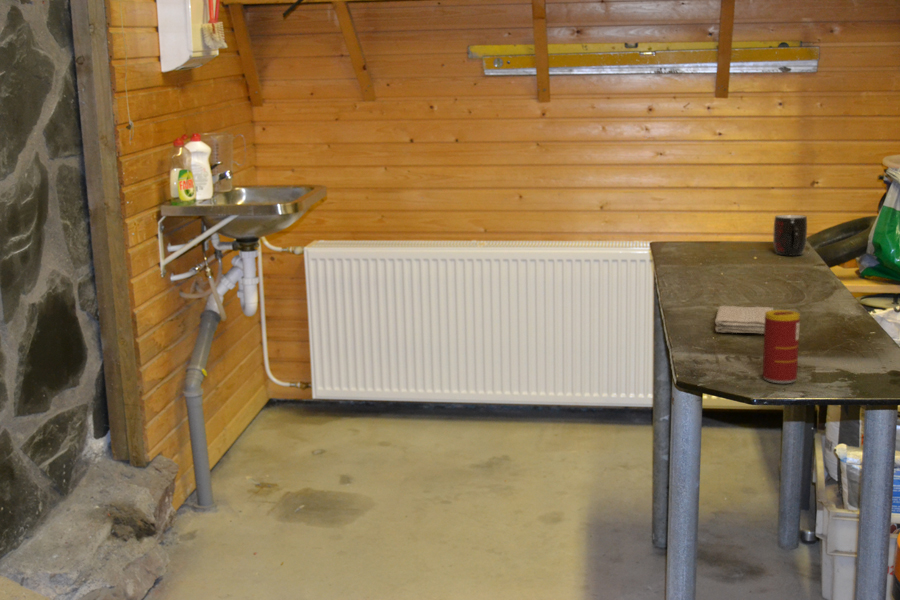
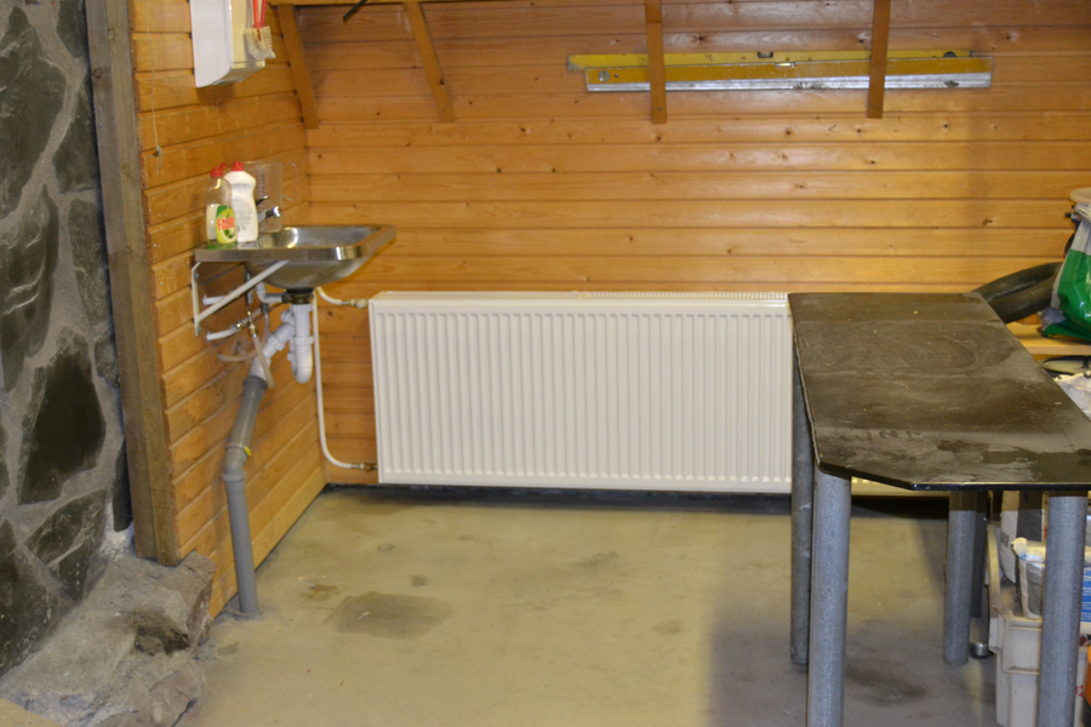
- mug (791, 235)
- washcloth (744, 318)
- beverage can (780, 346)
